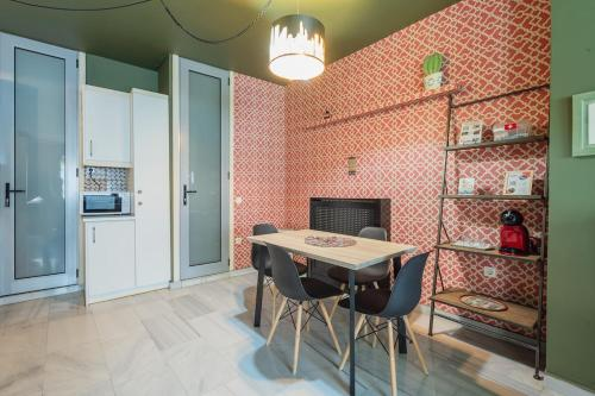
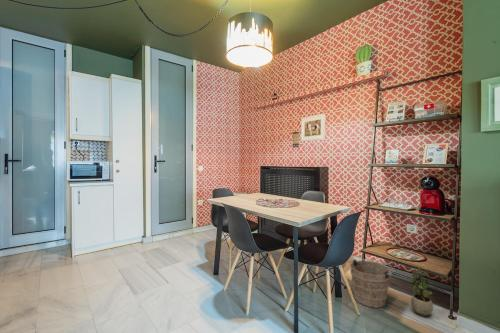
+ potted plant (423, 293)
+ bucket (371, 282)
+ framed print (312, 128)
